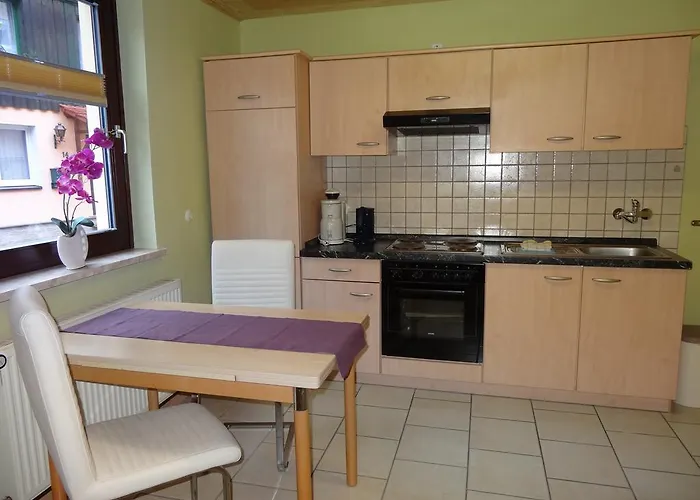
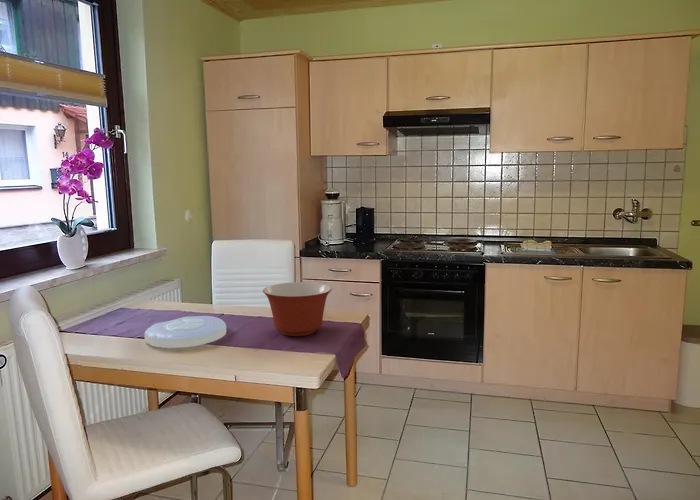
+ mixing bowl (297, 310)
+ plate (186, 329)
